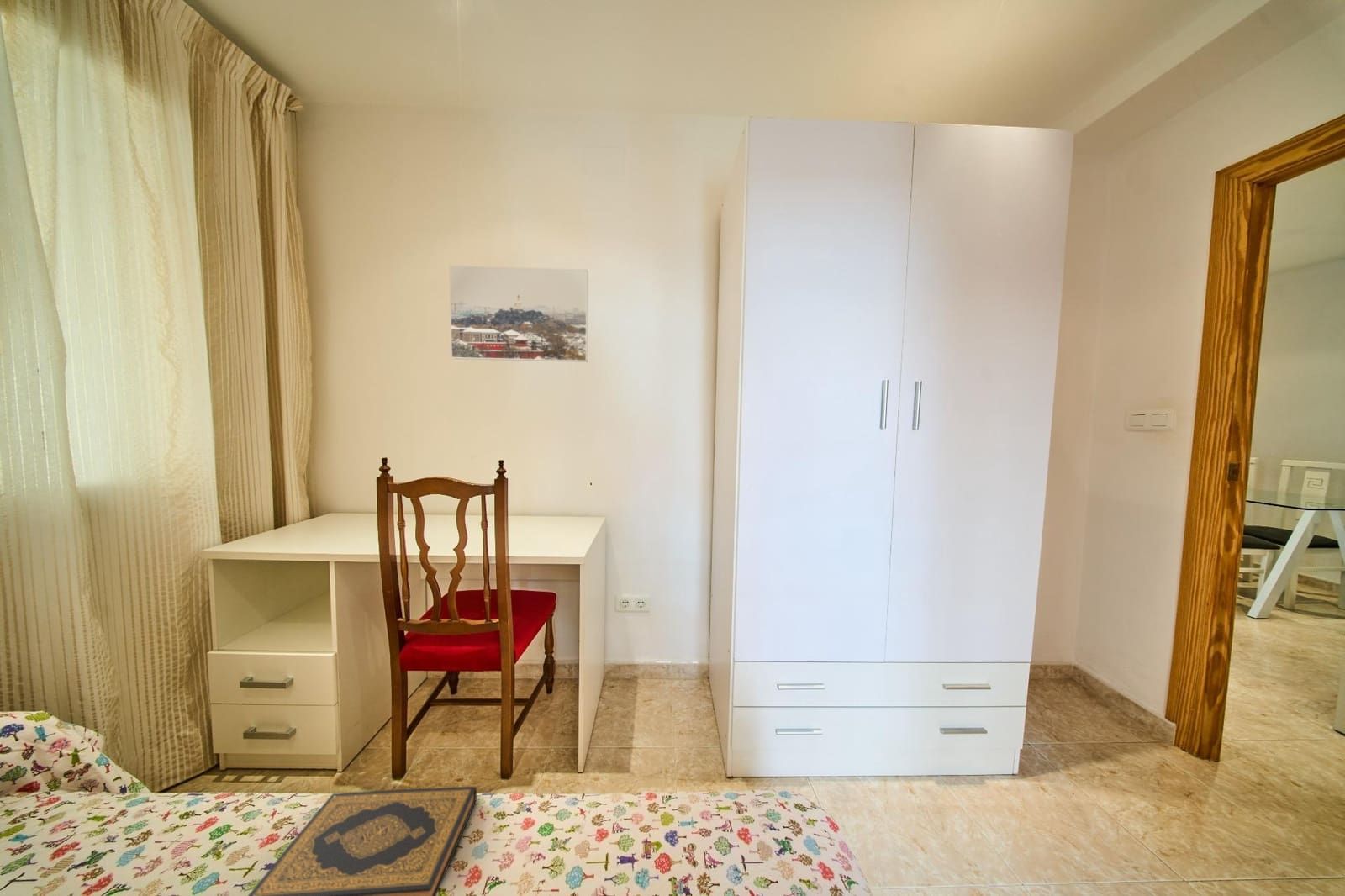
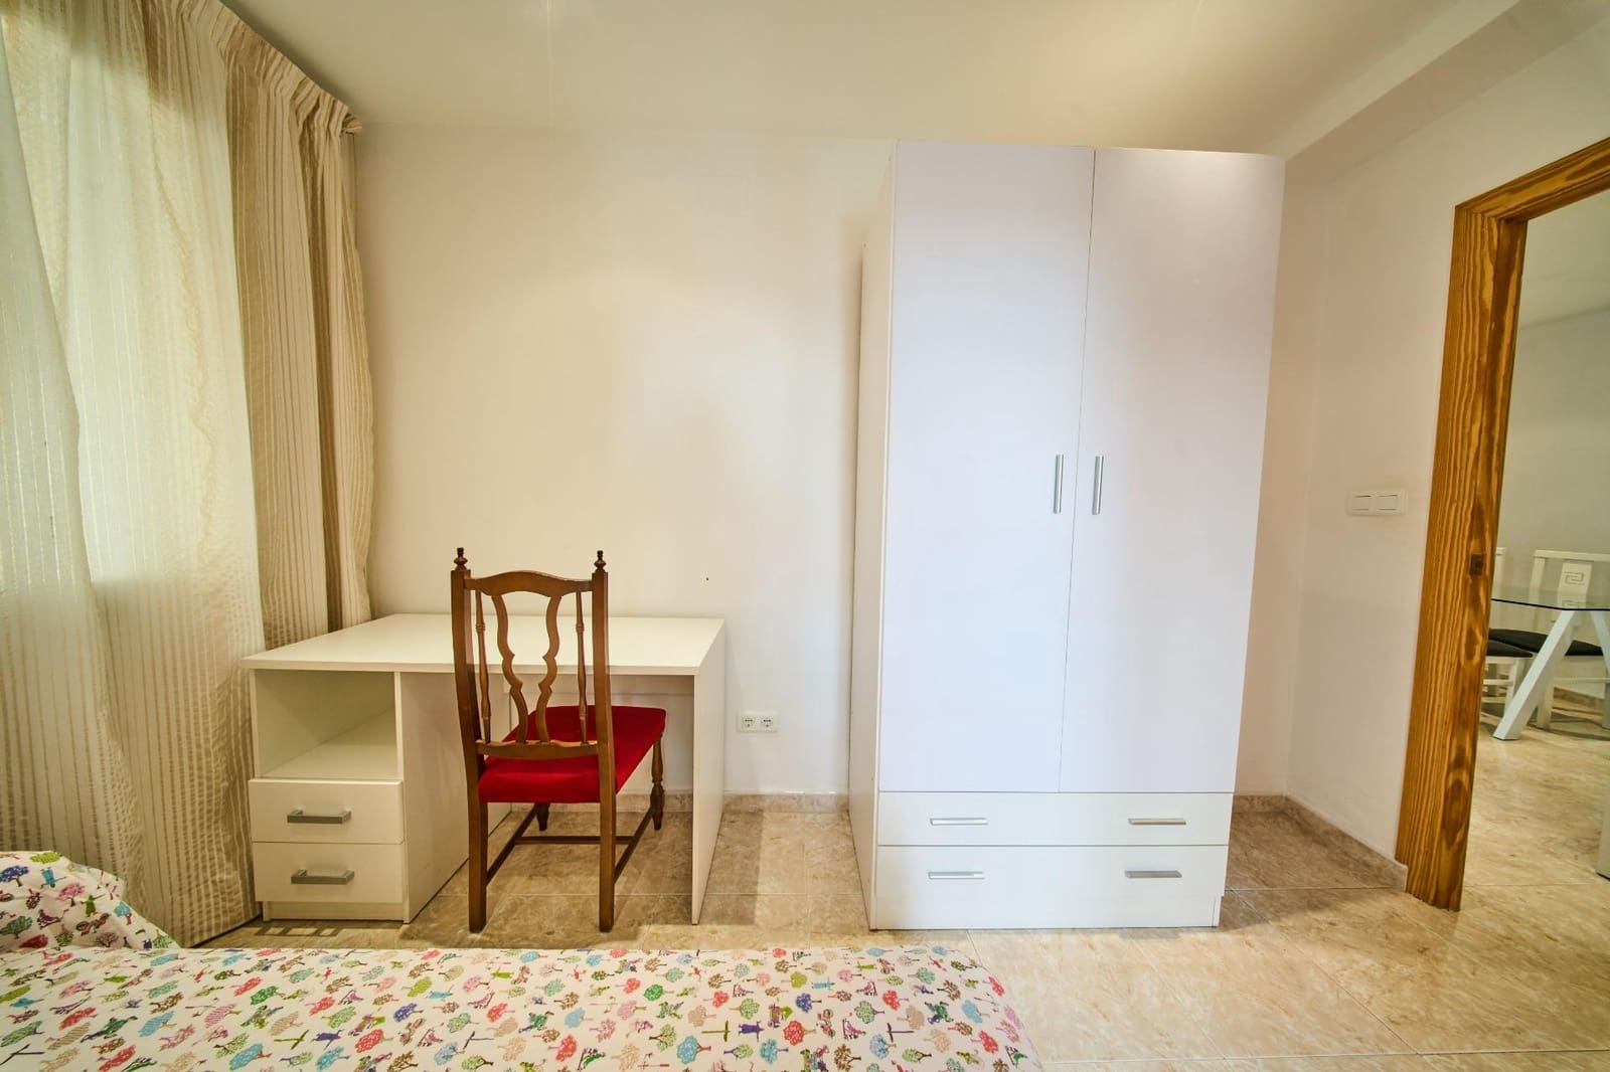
- hardback book (377, 843)
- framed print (520, 314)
